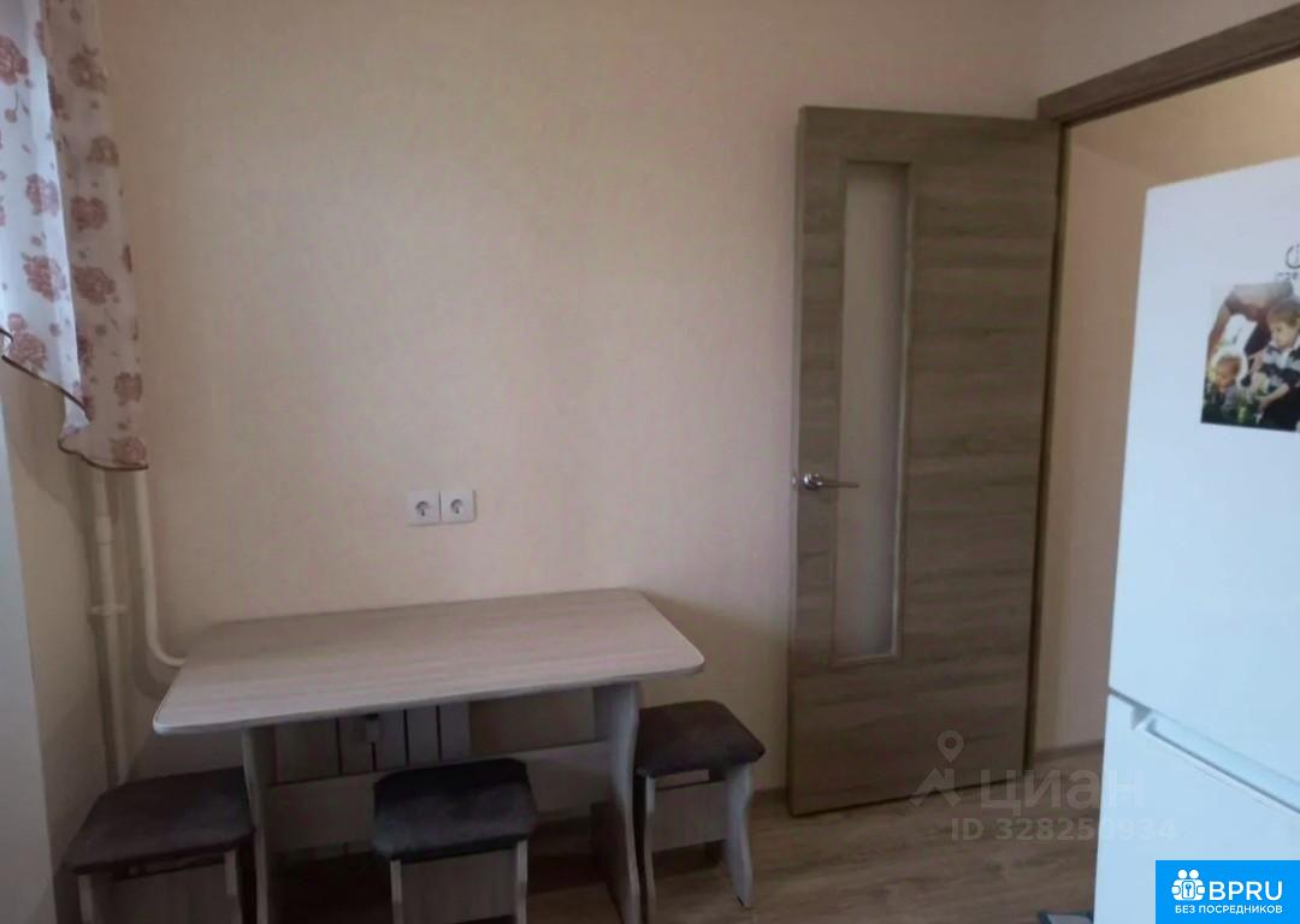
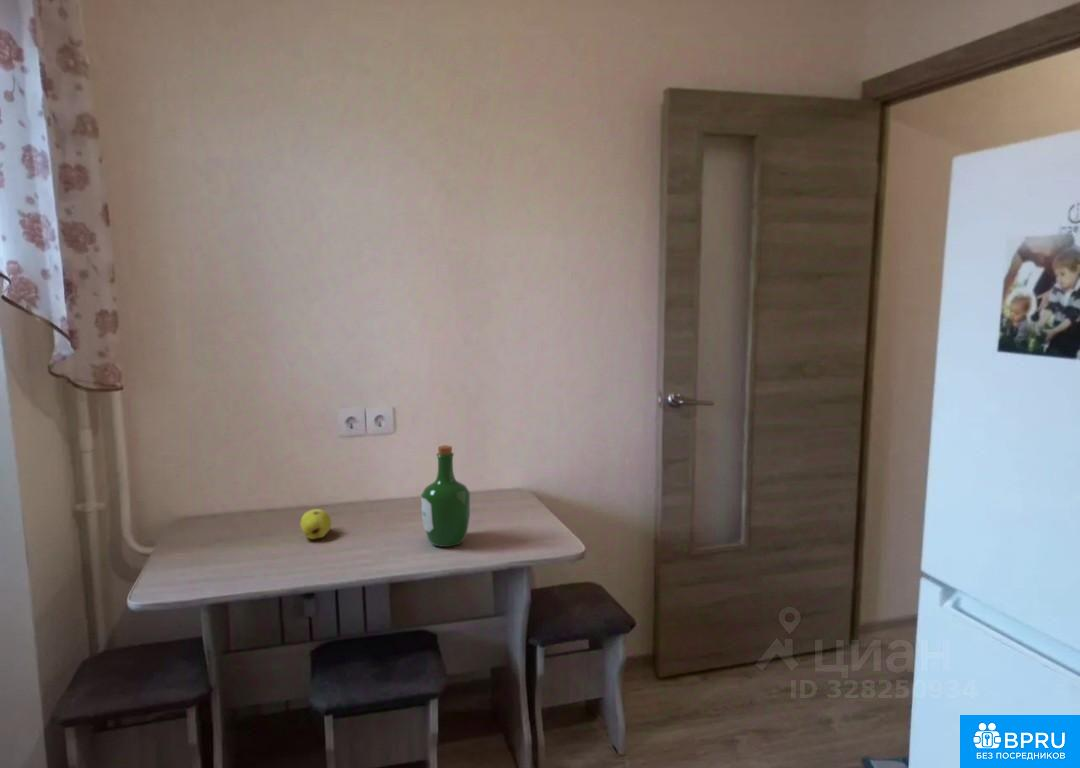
+ wine bottle (445, 493)
+ fruit (315, 522)
